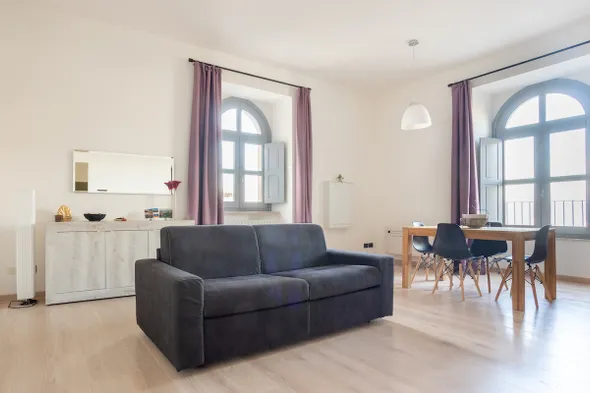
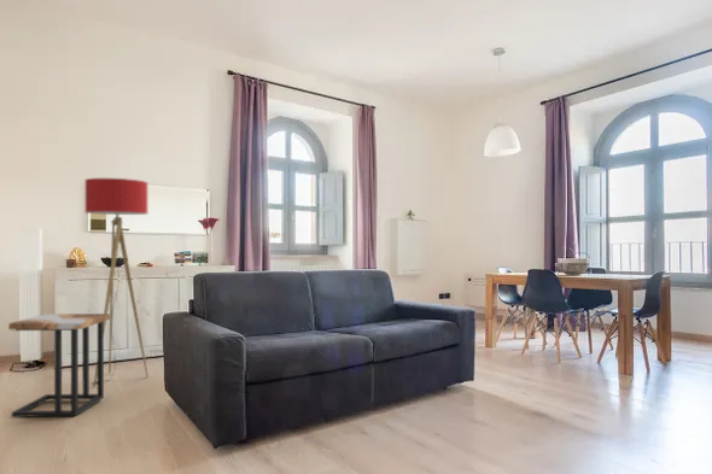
+ side table (60, 363)
+ floor lamp (118, 279)
